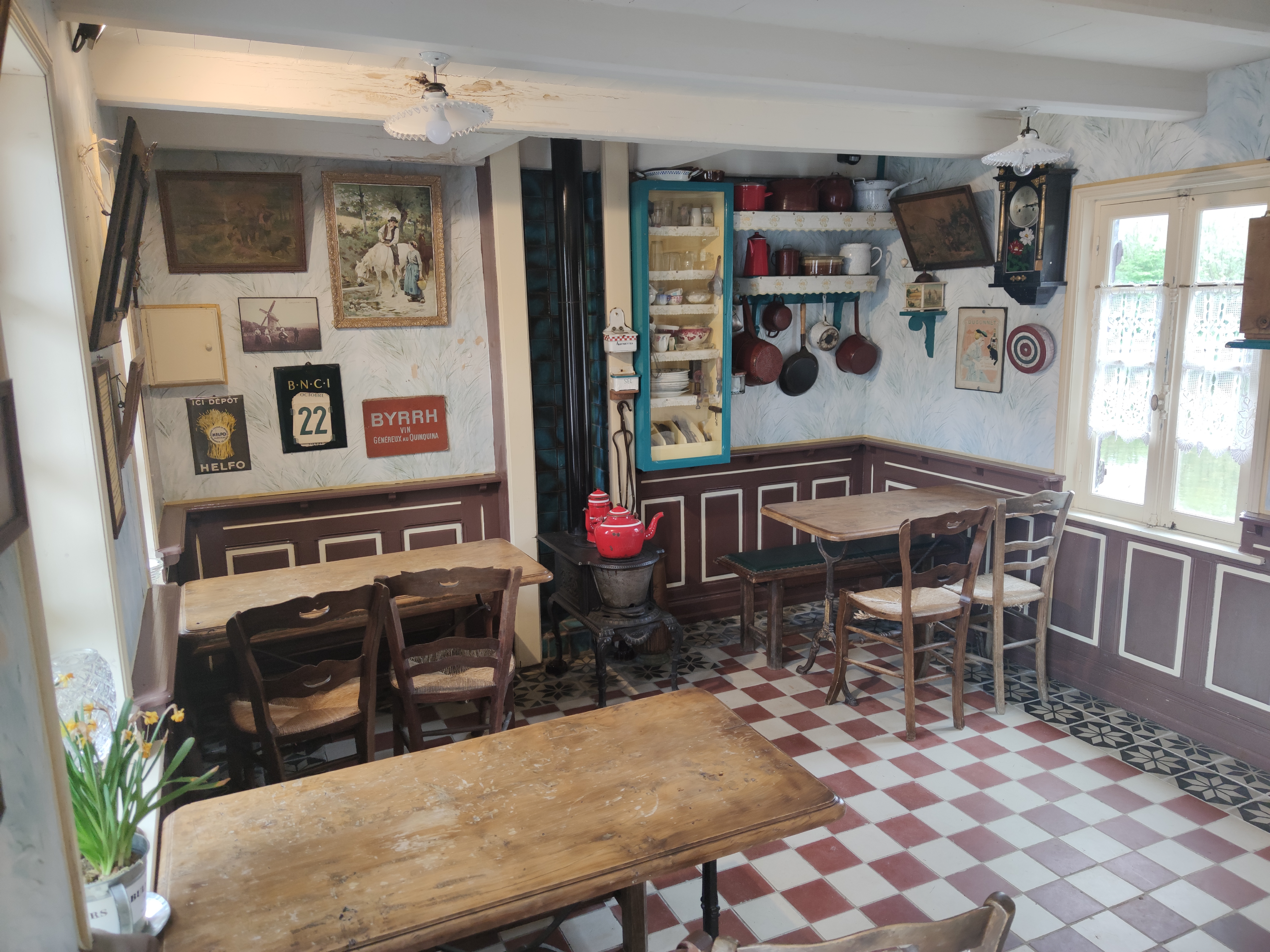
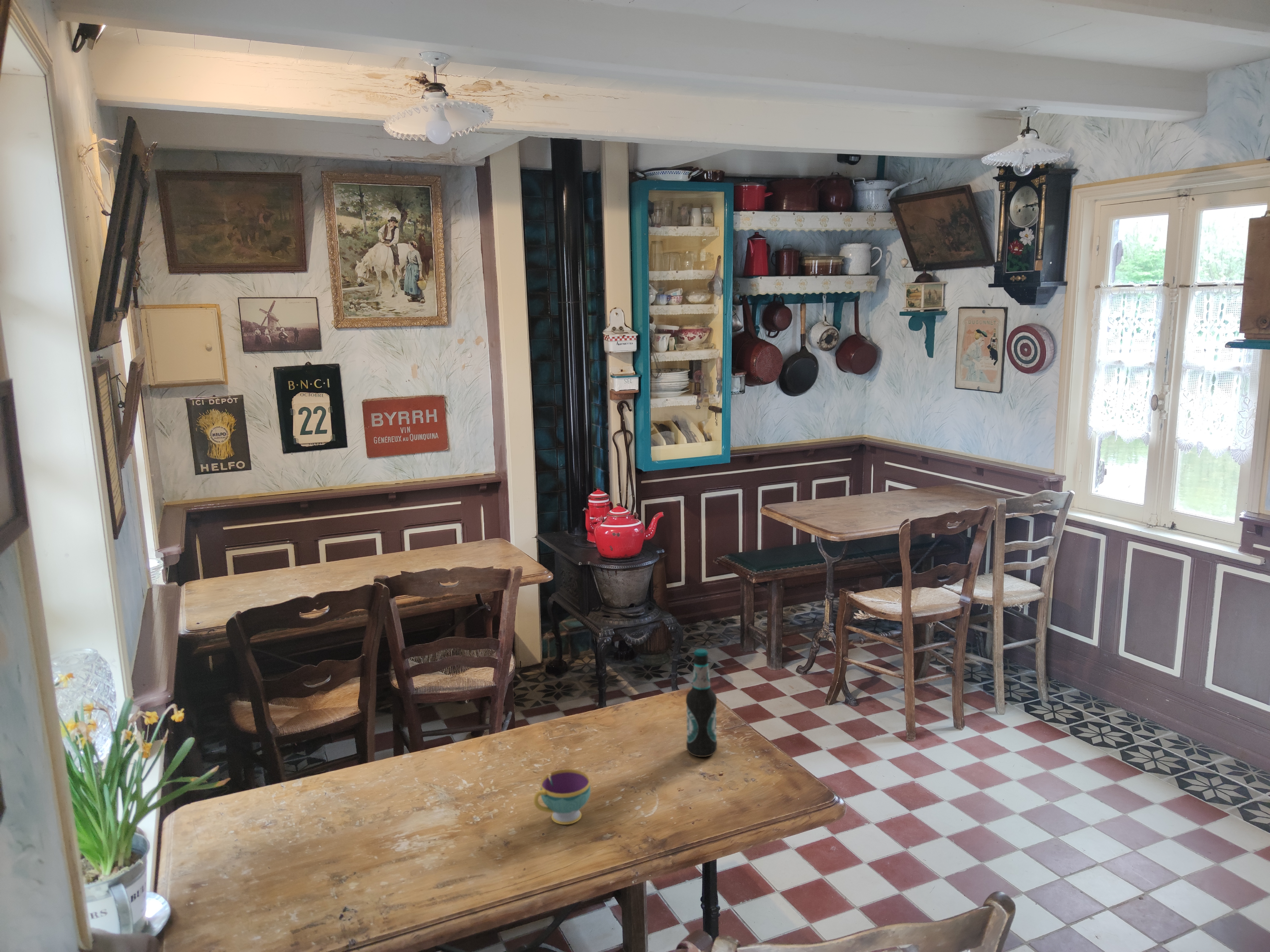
+ bottle (701, 702)
+ teacup (562, 799)
